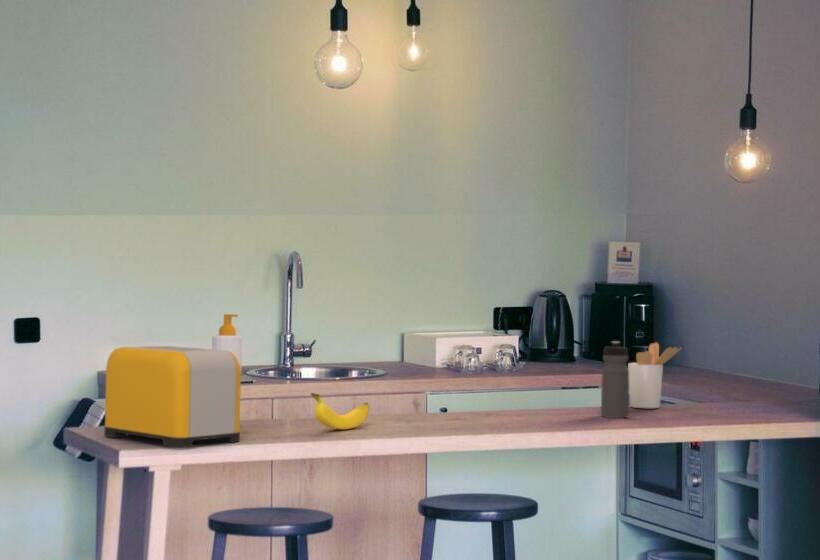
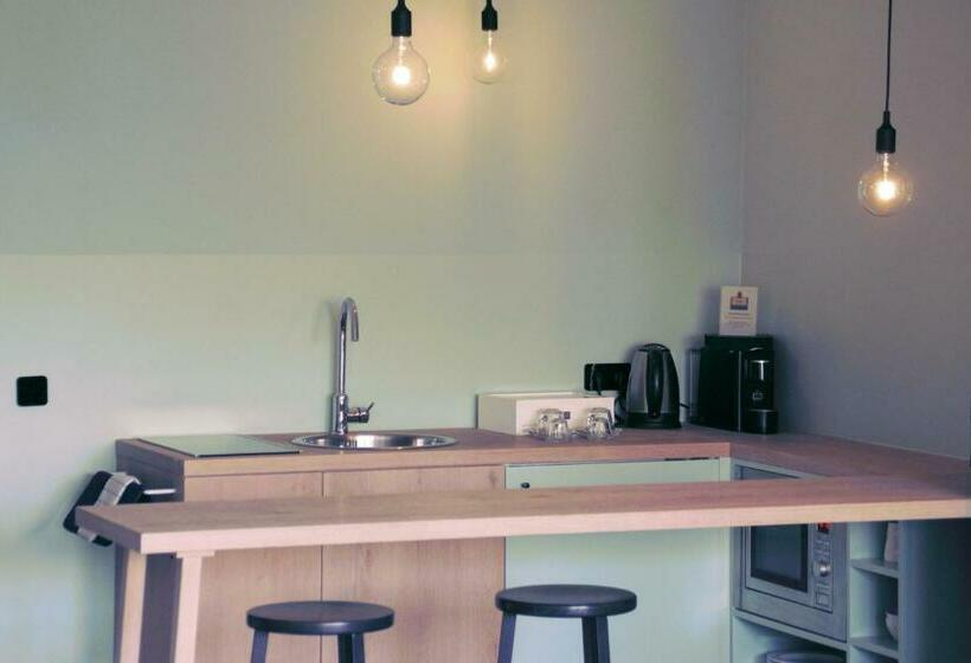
- toaster (169, 392)
- banana (337, 414)
- utensil holder (654, 375)
- soap bottle (227, 344)
- water bottle (615, 379)
